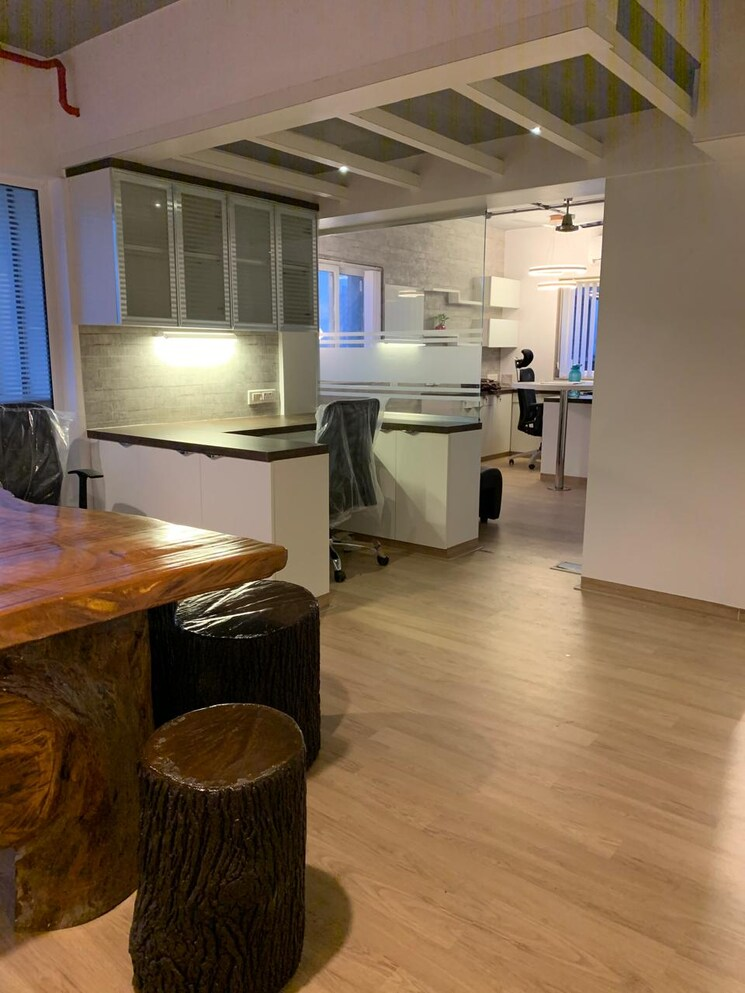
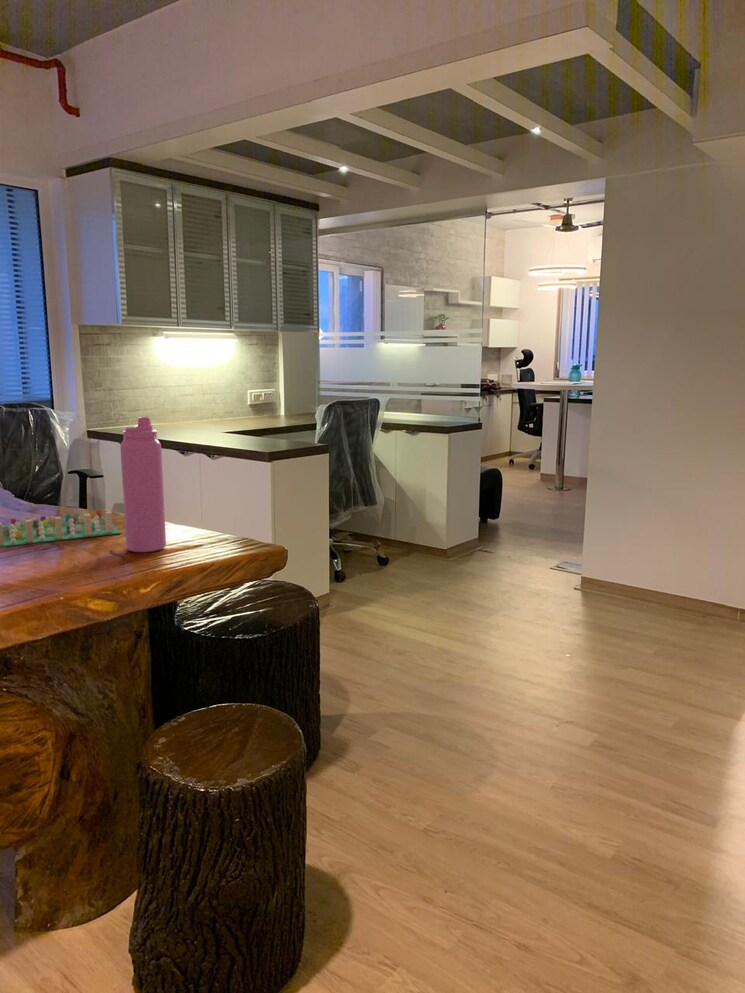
+ board game (53, 520)
+ water bottle (142, 483)
